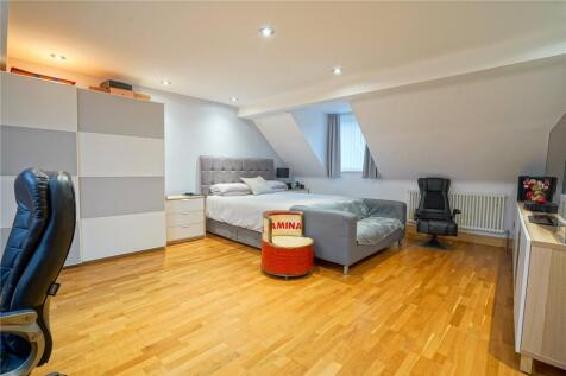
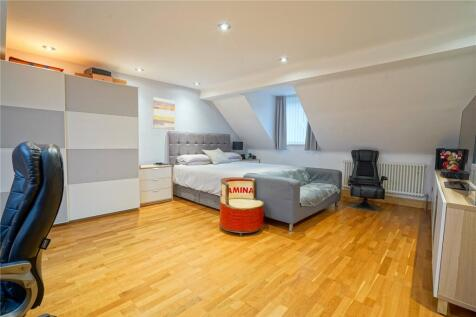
+ wall art (164, 114)
